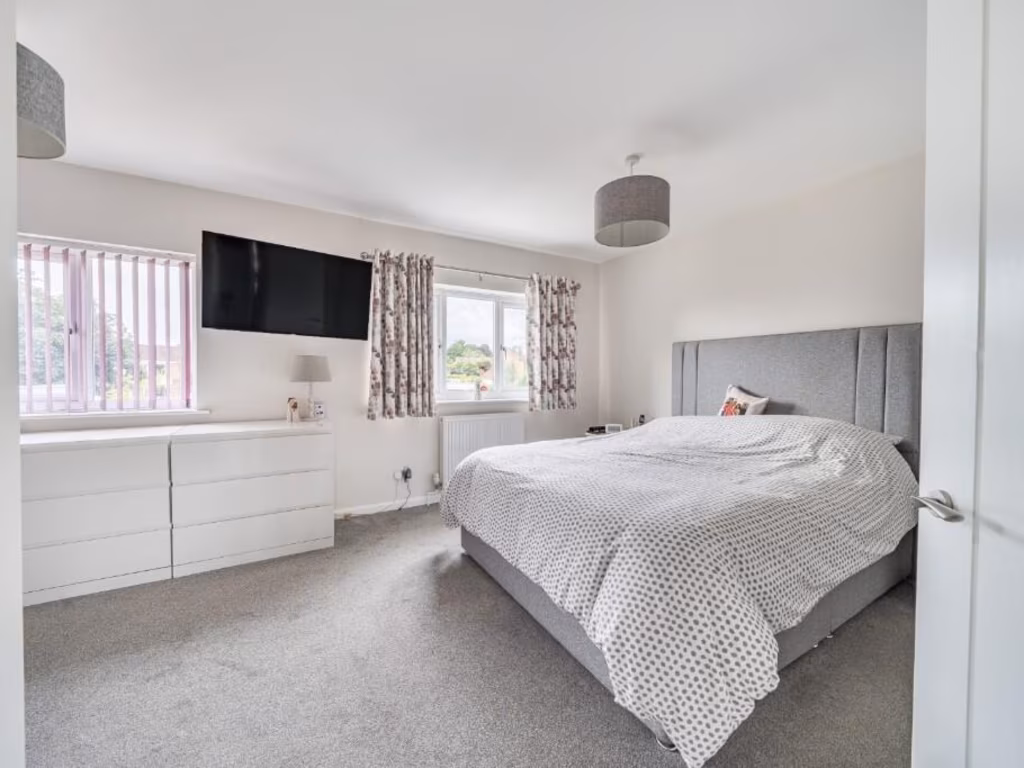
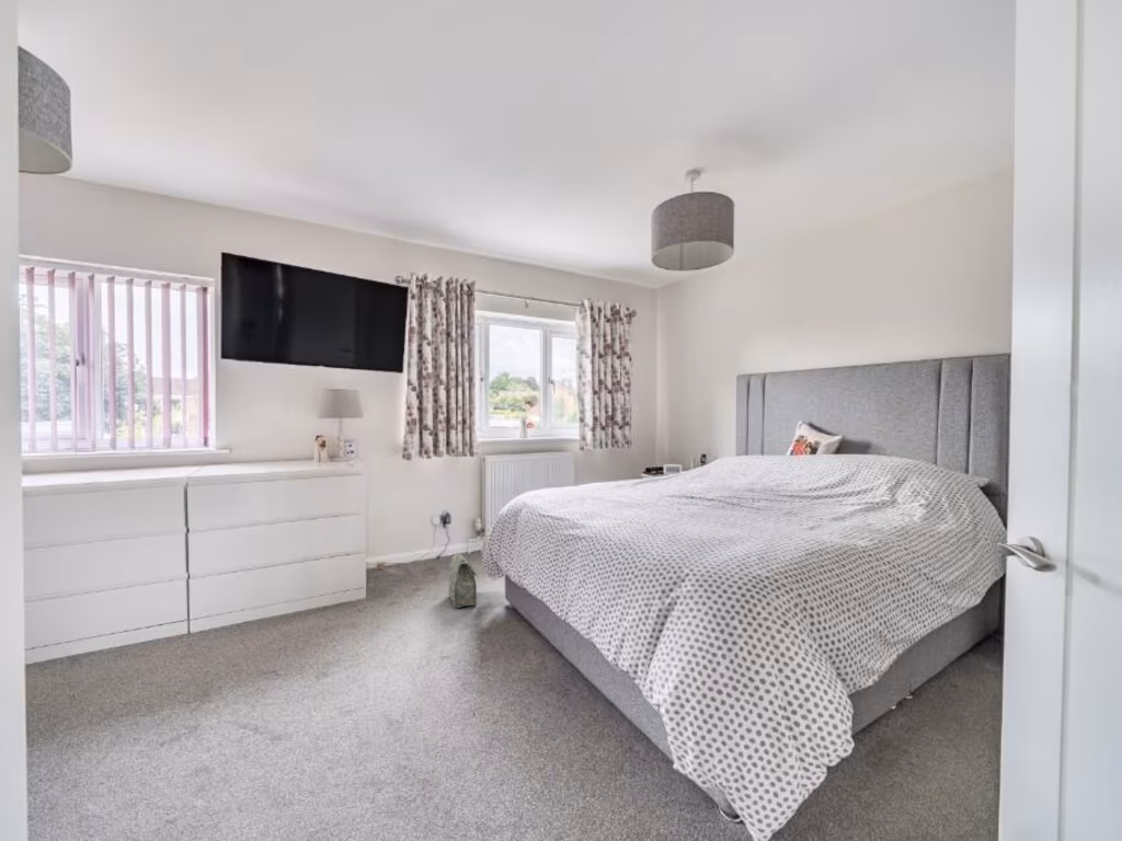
+ bag (462, 577)
